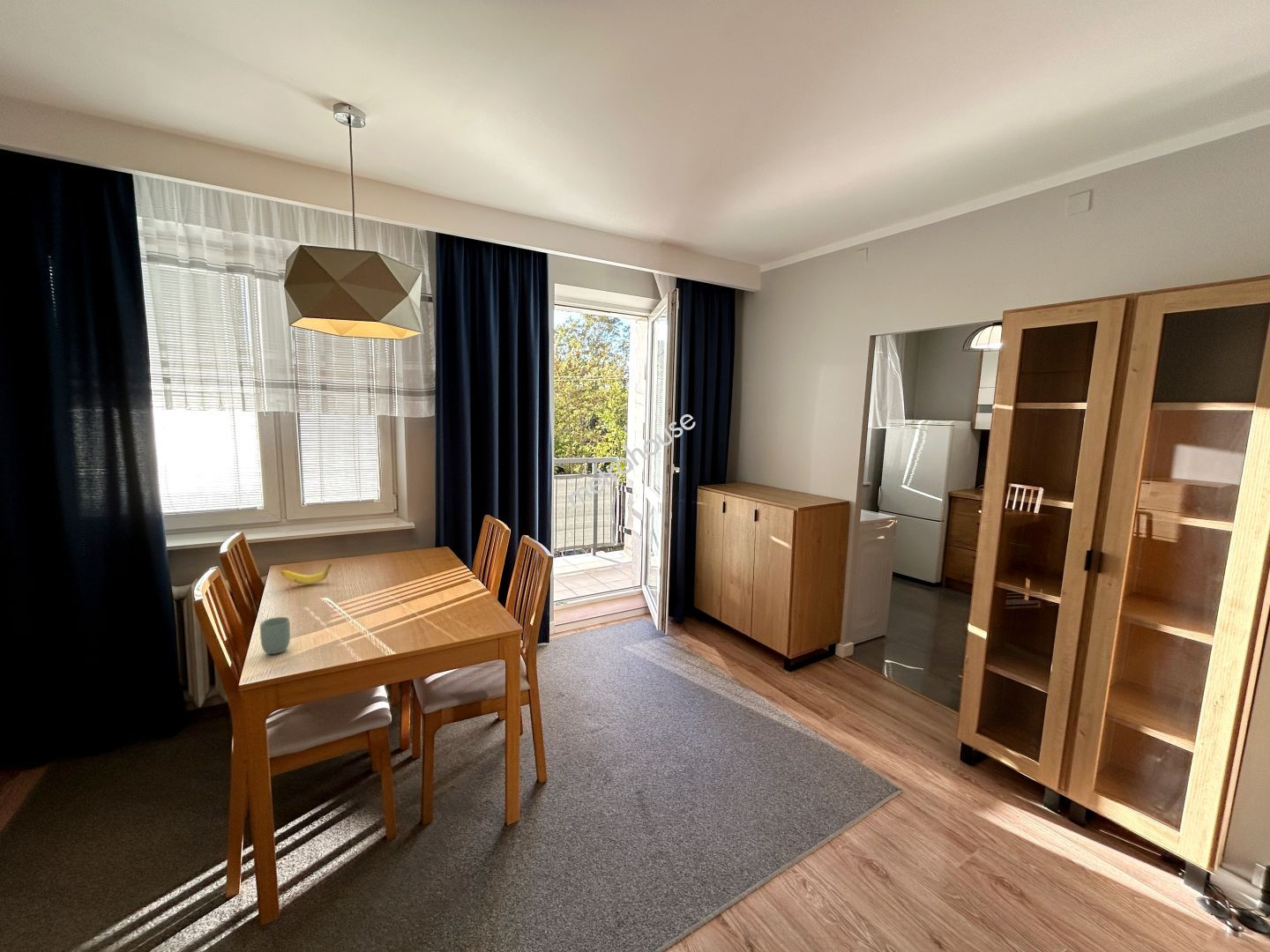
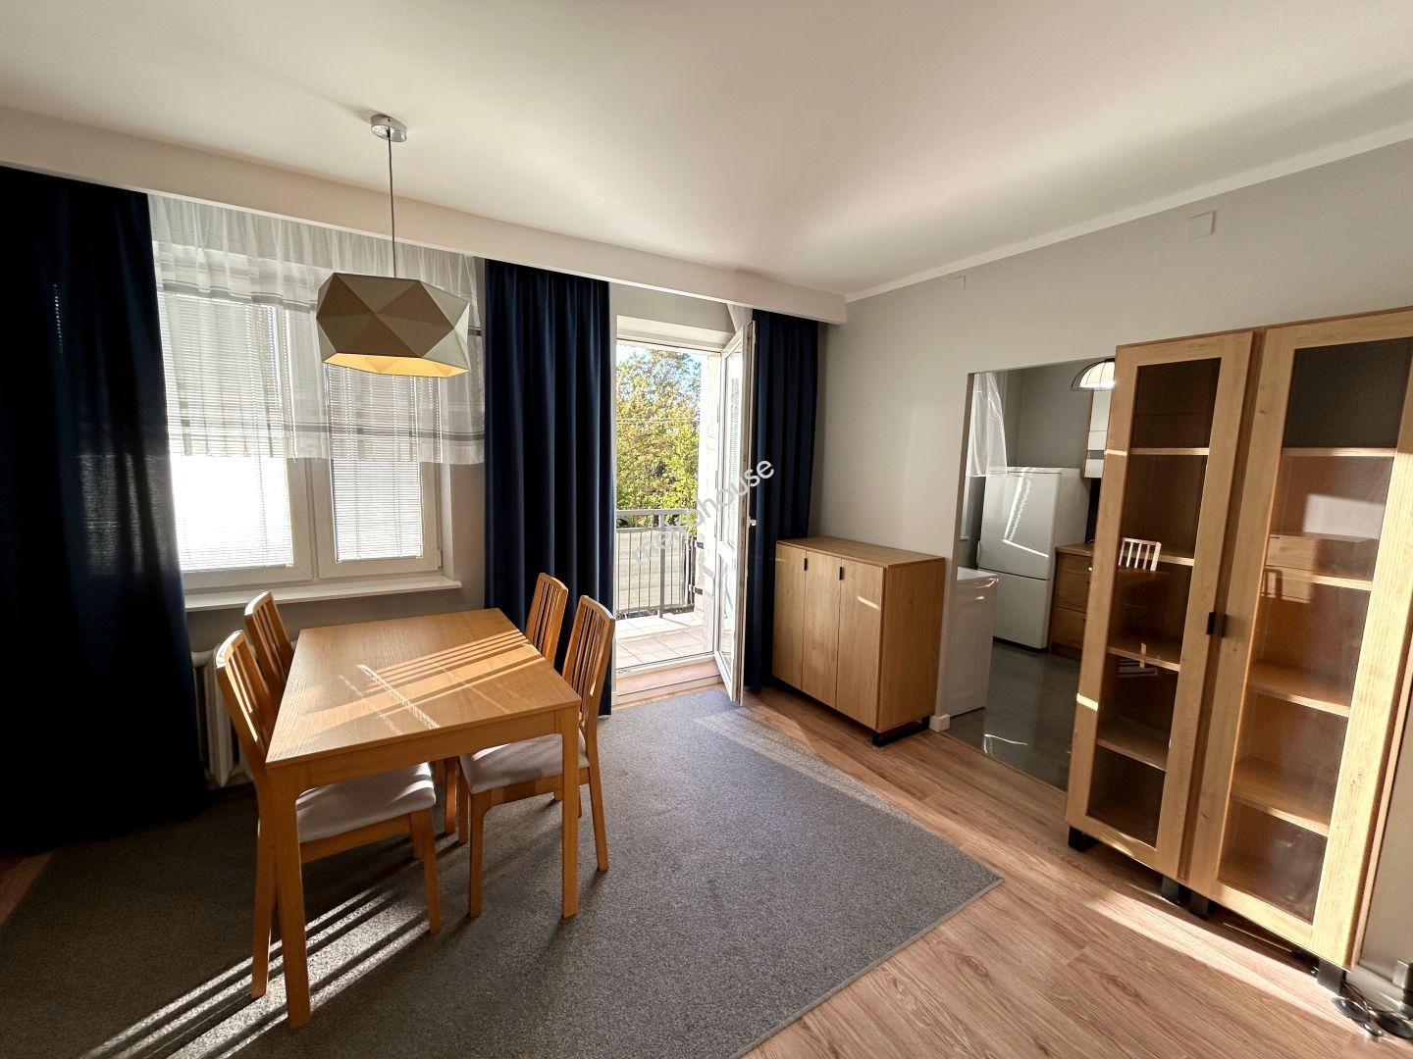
- cup (275, 636)
- banana (306, 576)
